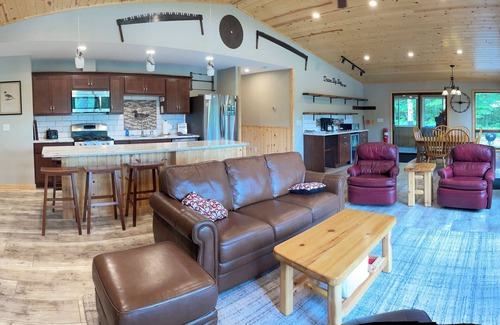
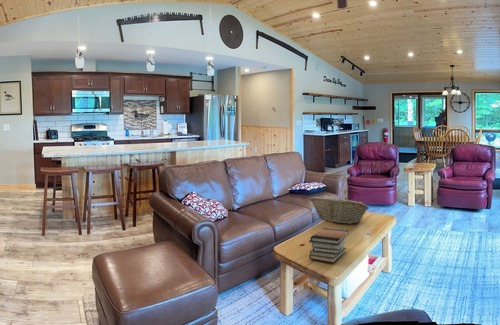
+ fruit basket (338, 207)
+ book stack (329, 244)
